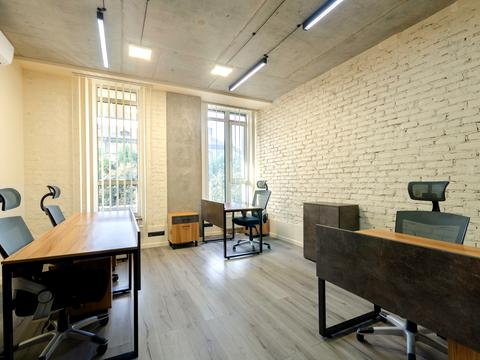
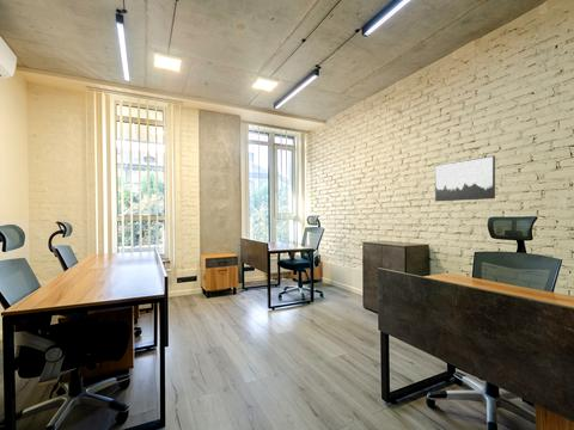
+ wall art (462, 180)
